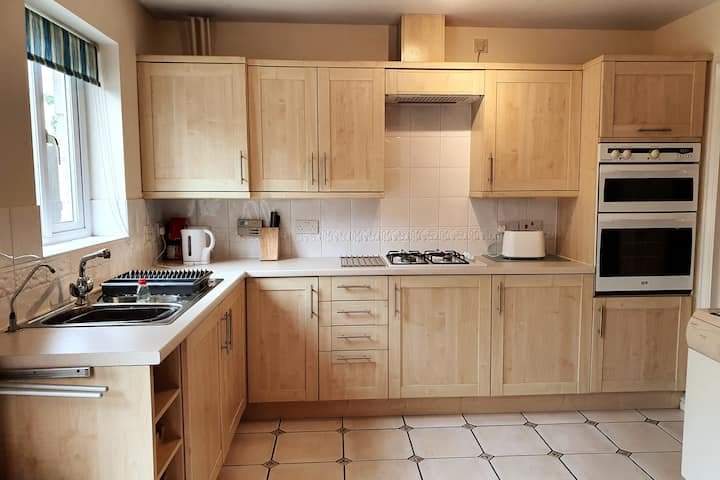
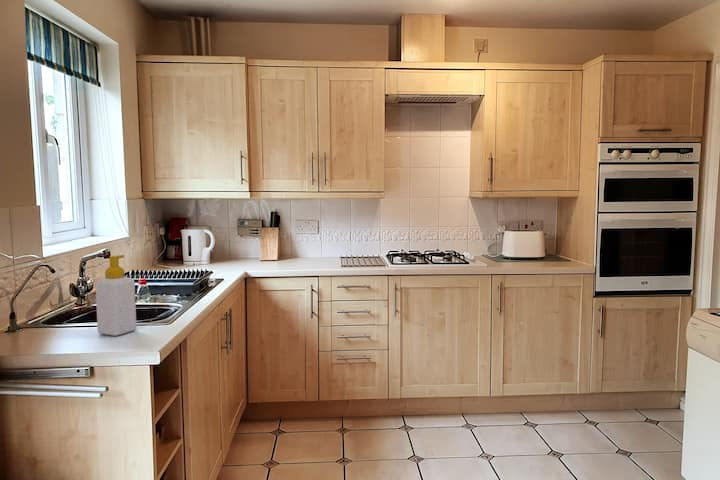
+ soap bottle (115, 294)
